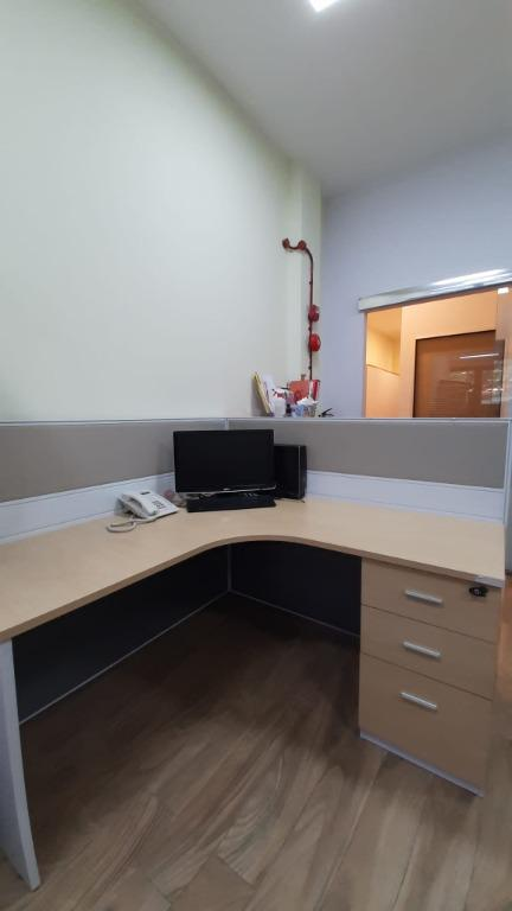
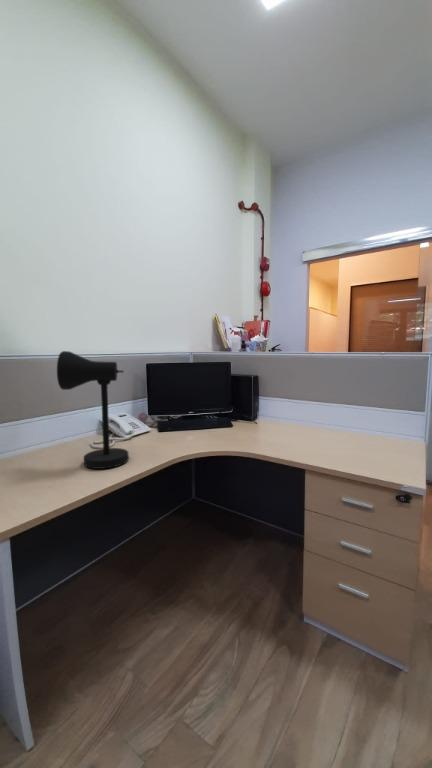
+ desk lamp (102, 407)
